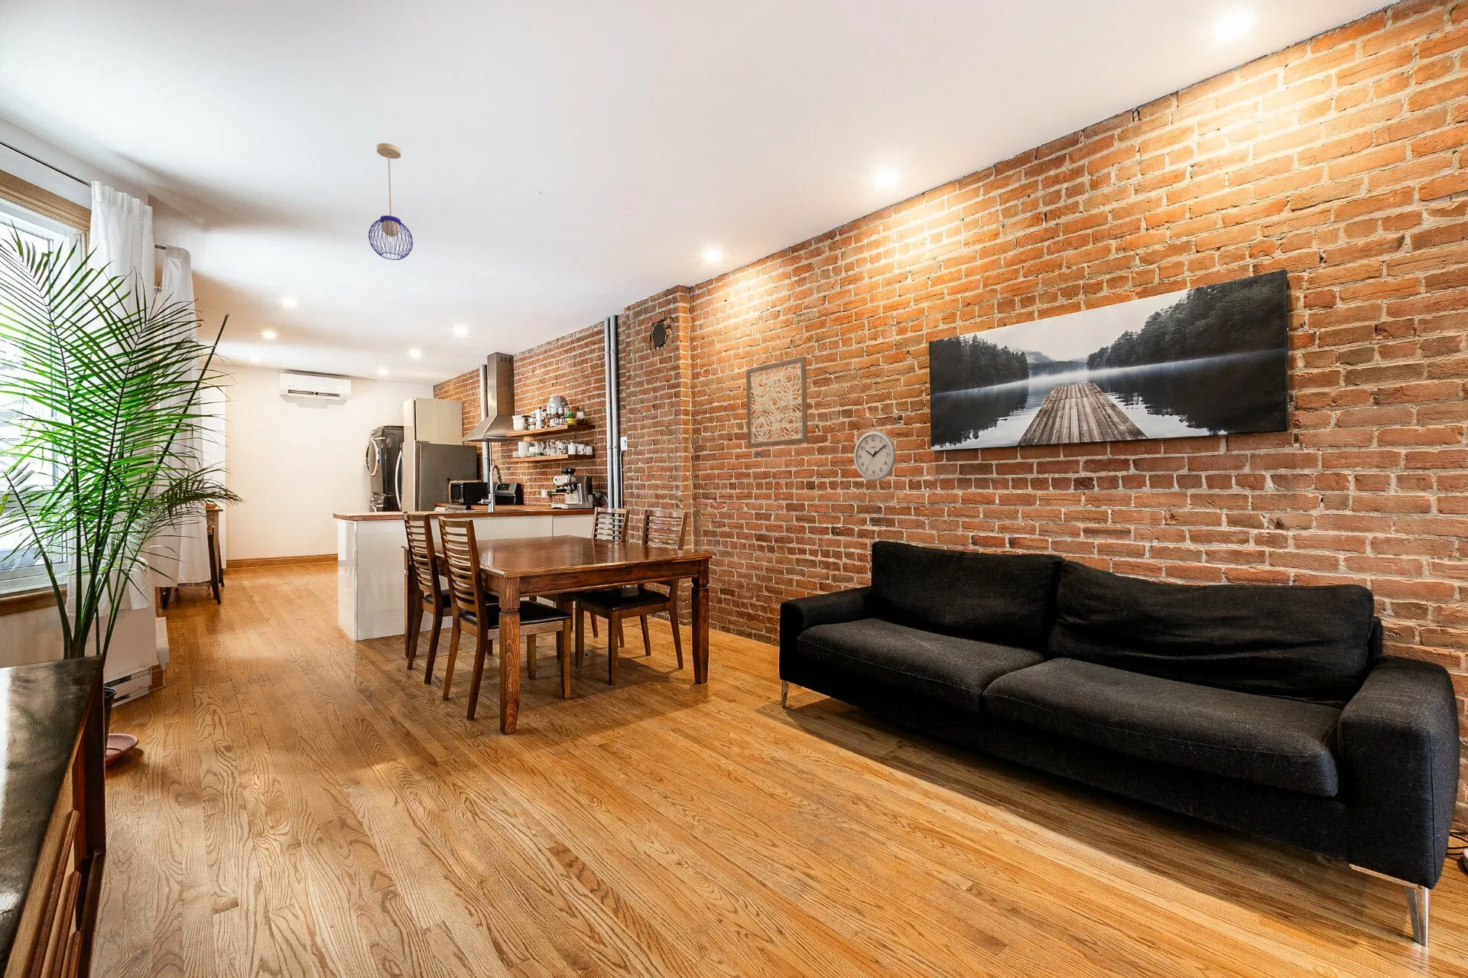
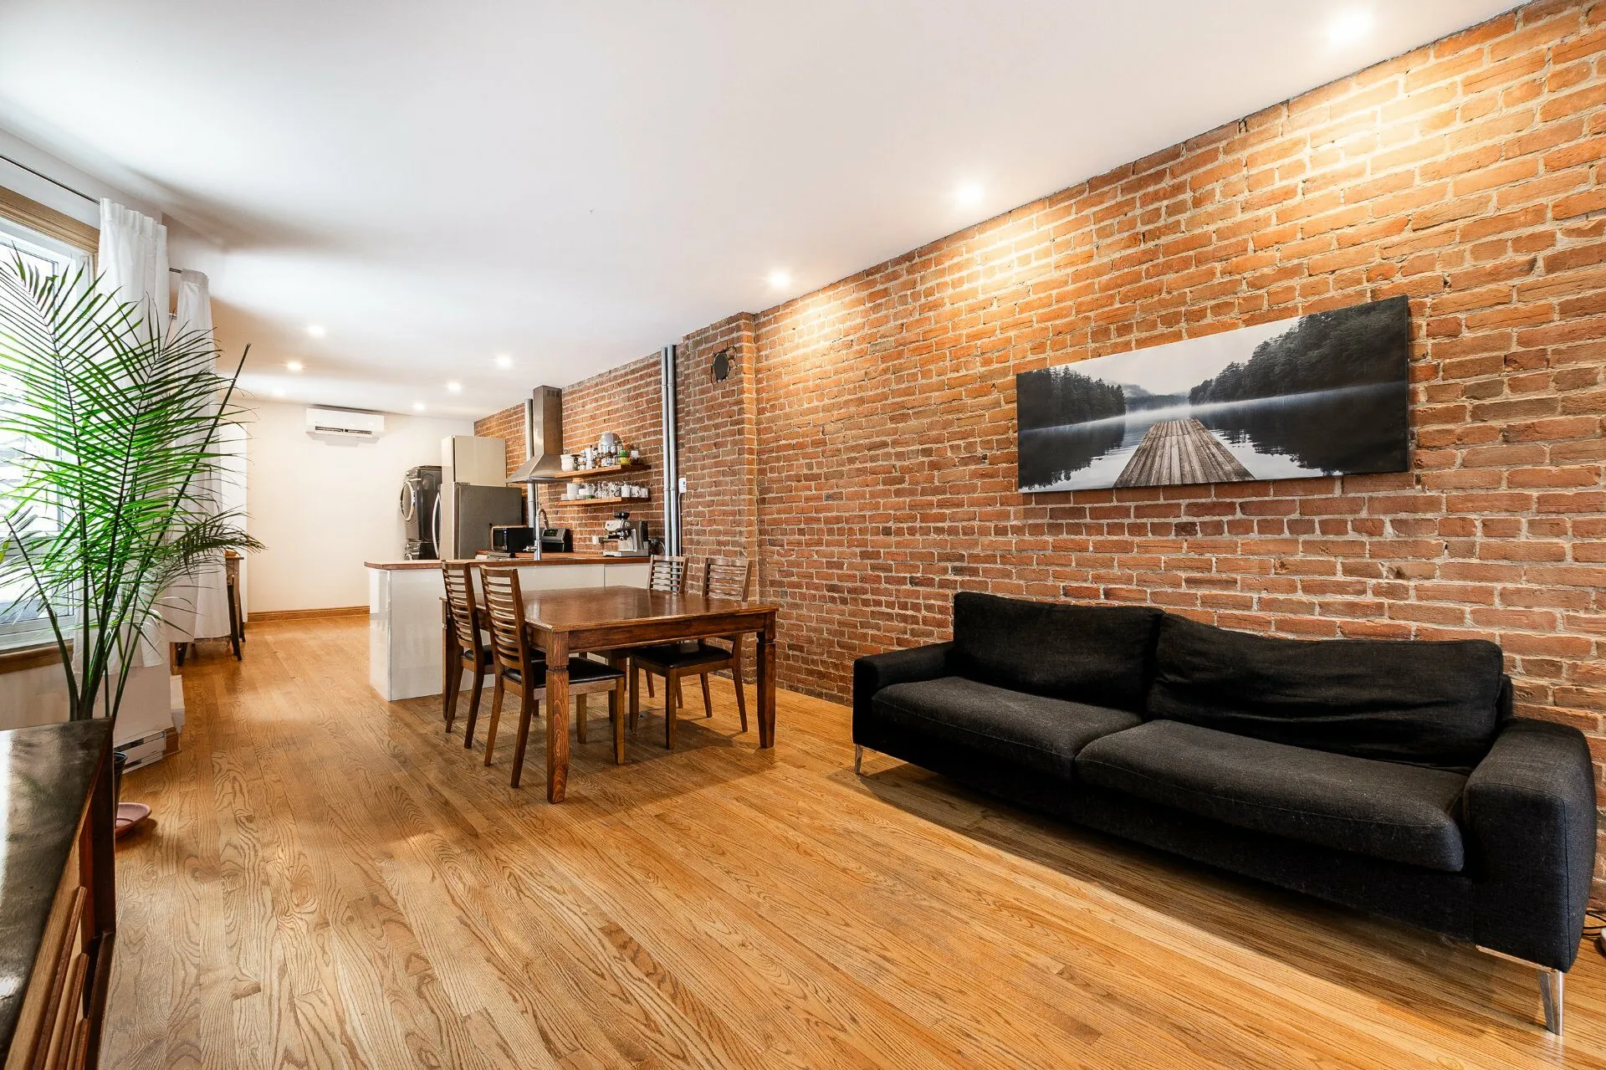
- wall clock (873, 456)
- pendant light (390, 203)
- wall art (778, 403)
